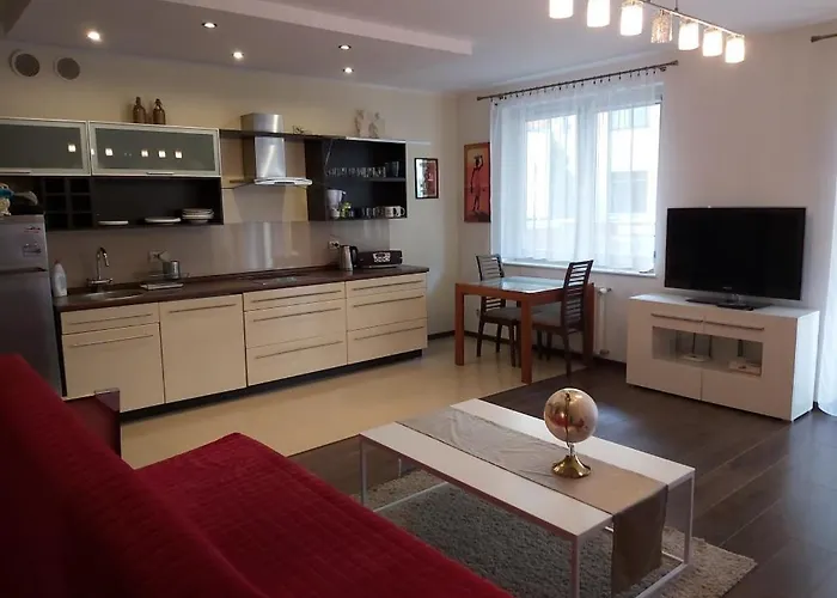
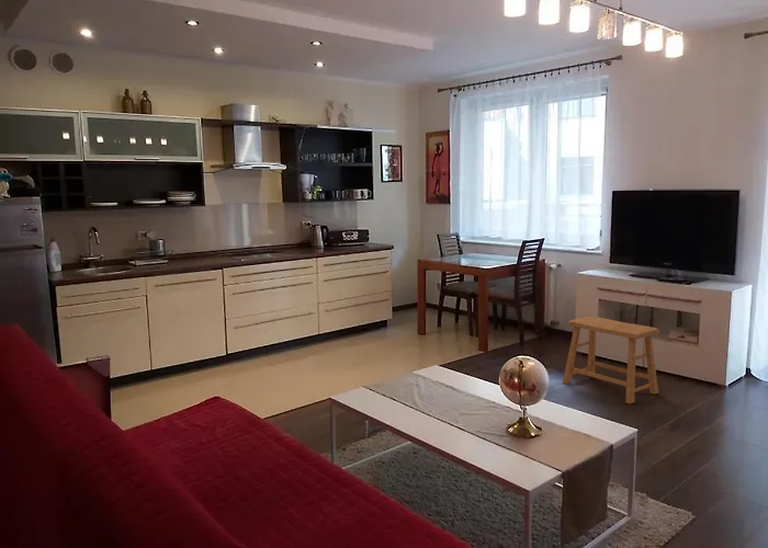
+ stool (610, 365)
